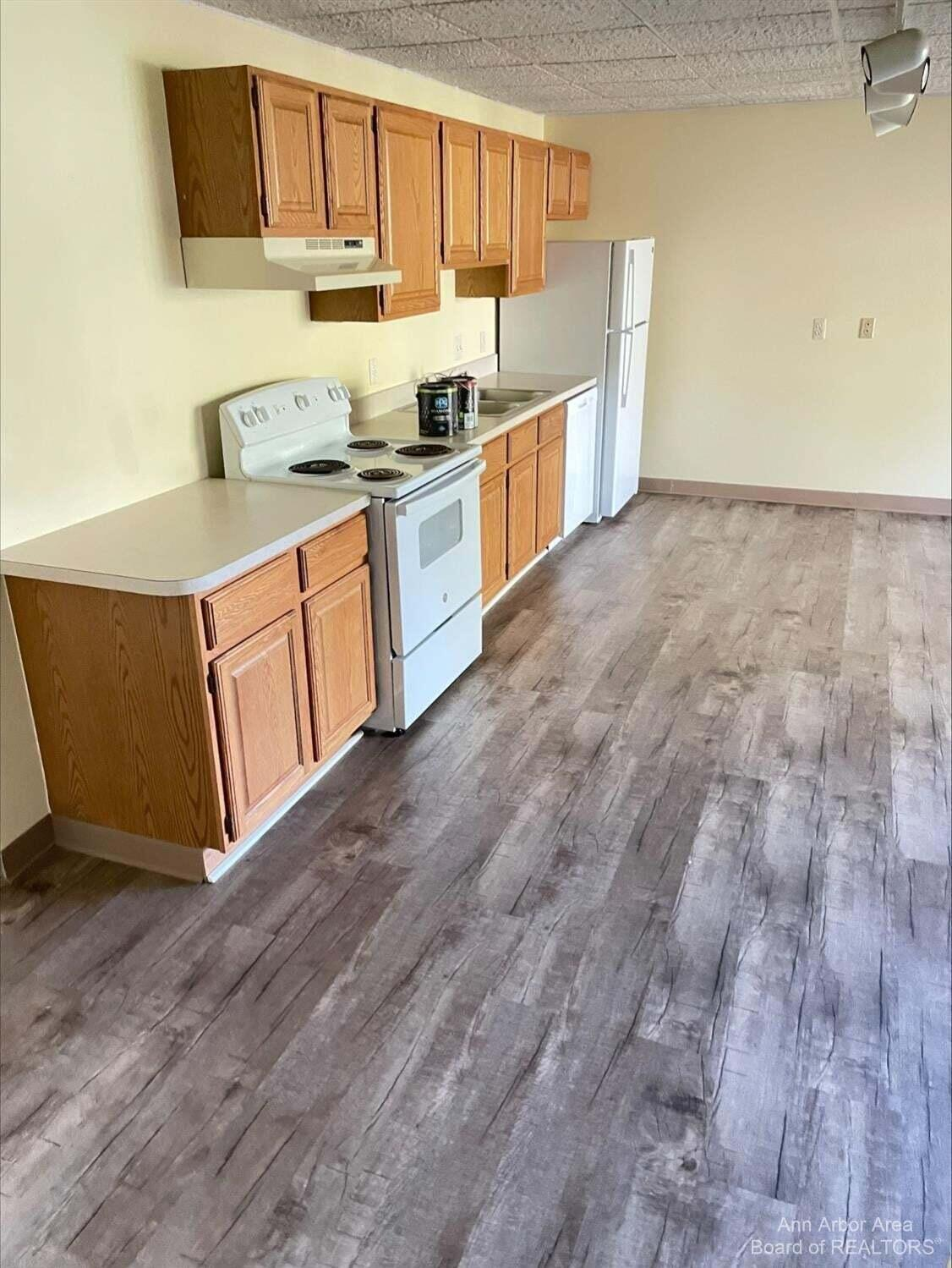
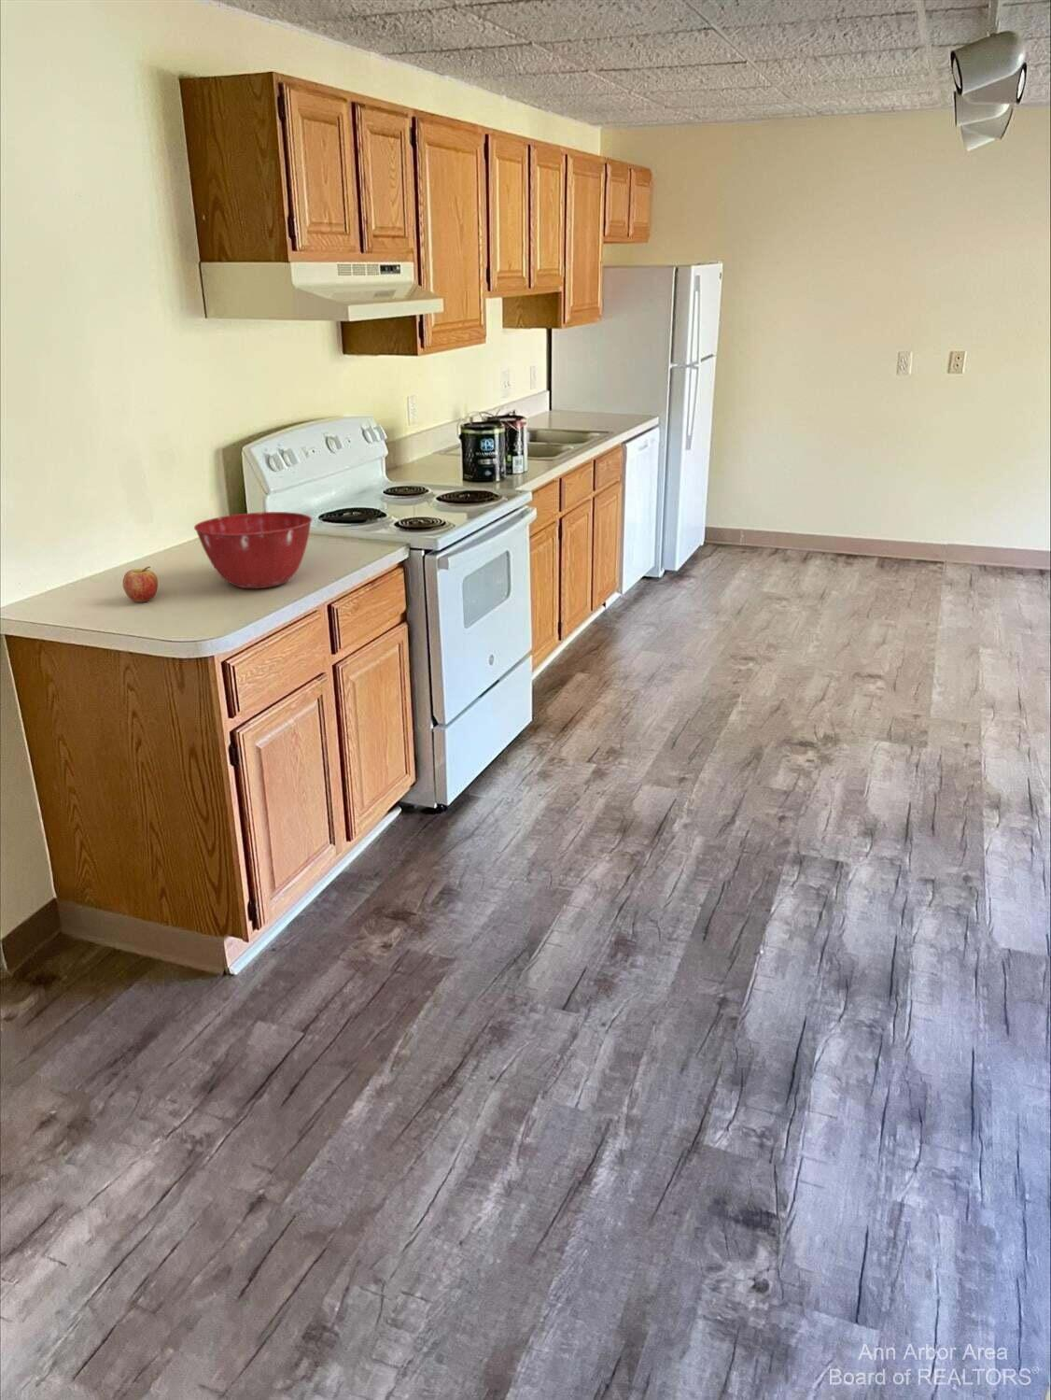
+ mixing bowl (257, 552)
+ fruit (140, 584)
